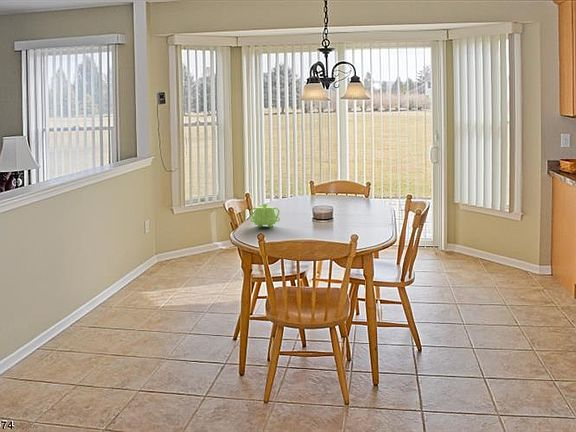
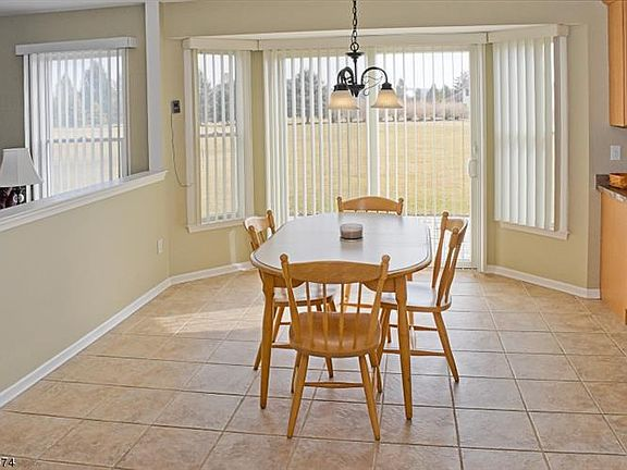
- teapot (265, 215)
